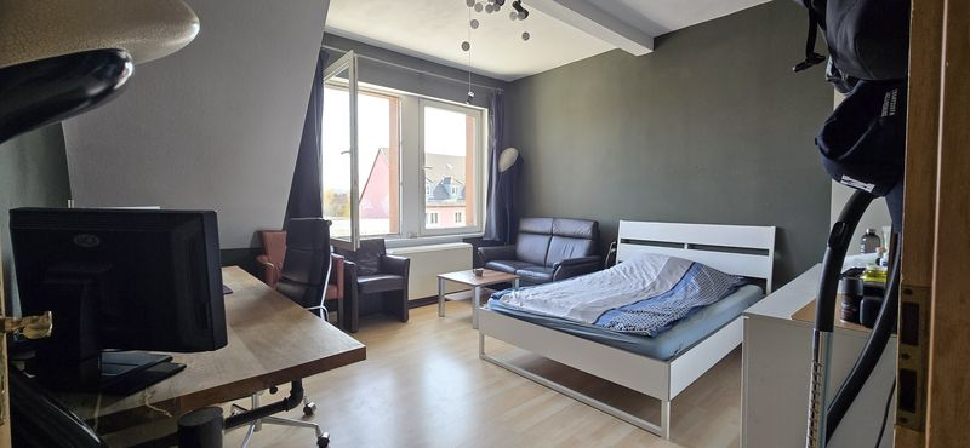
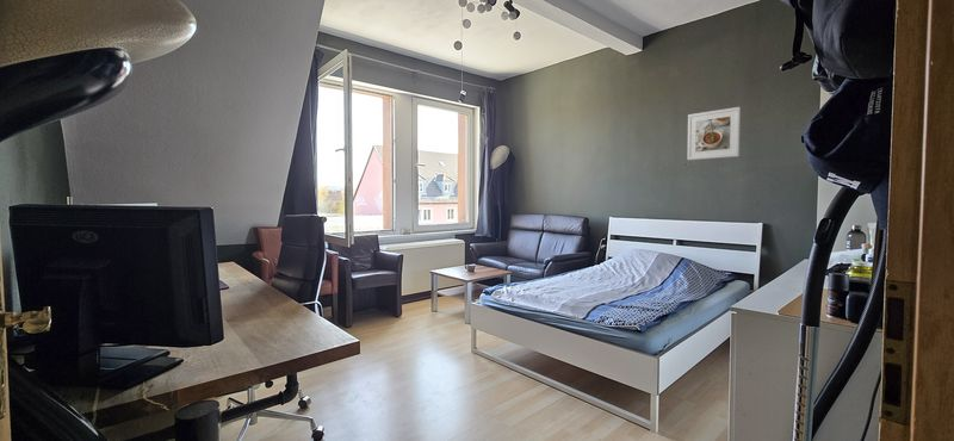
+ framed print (712, 135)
